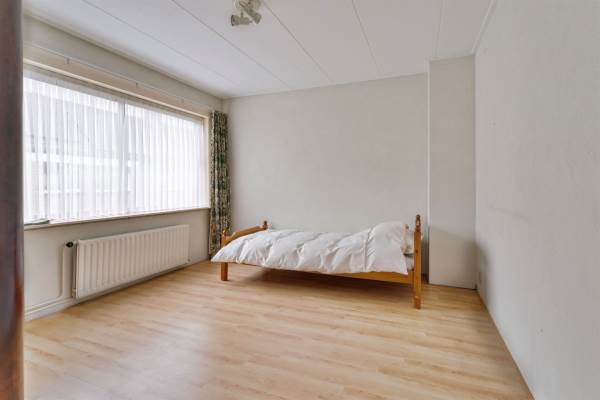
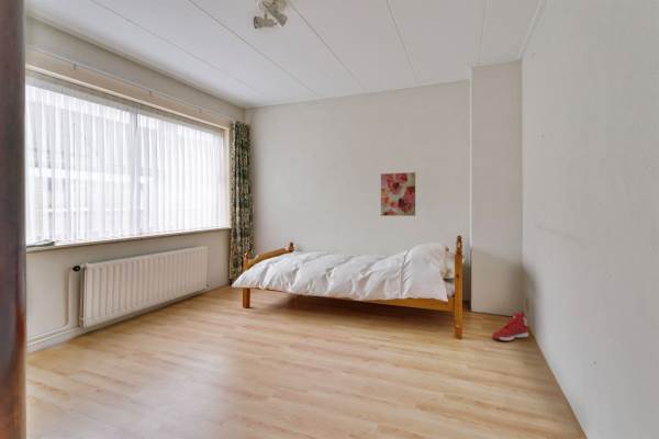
+ wall art (398, 194)
+ sneaker (510, 325)
